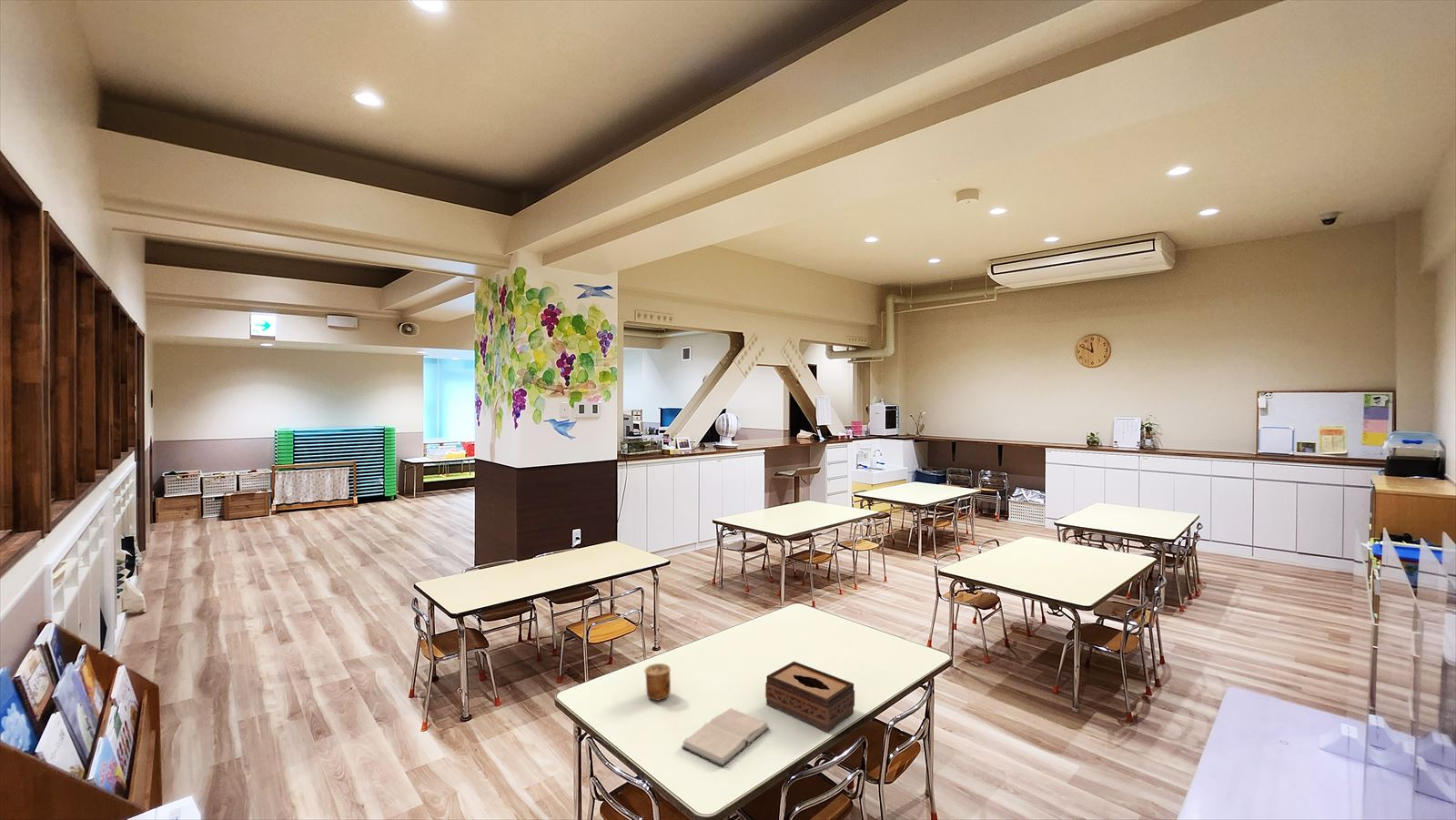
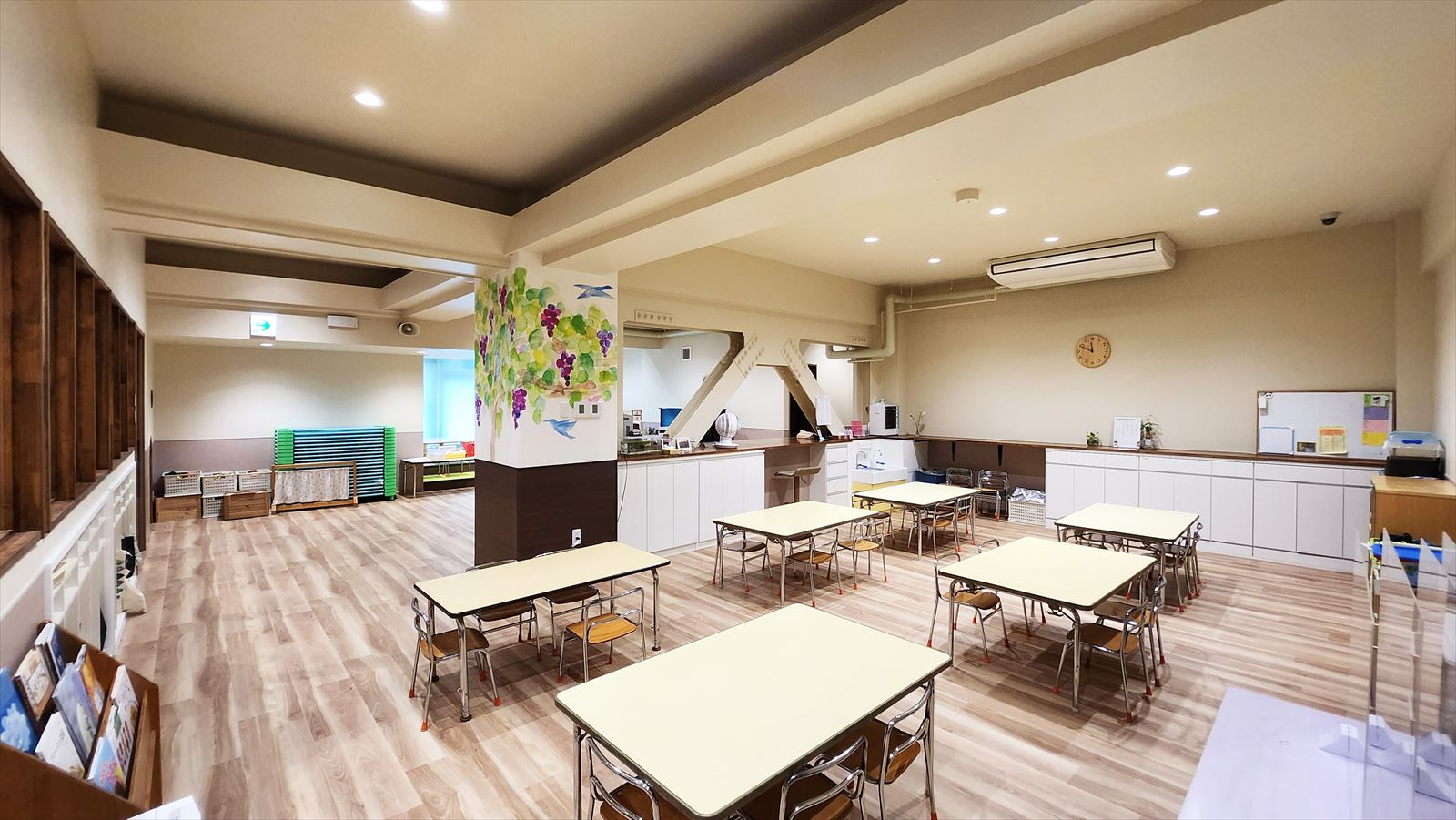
- cup (657, 682)
- tissue box (809, 693)
- hardback book (726, 733)
